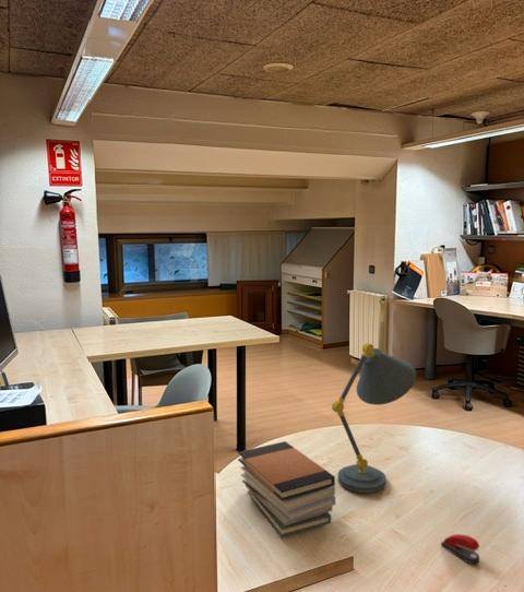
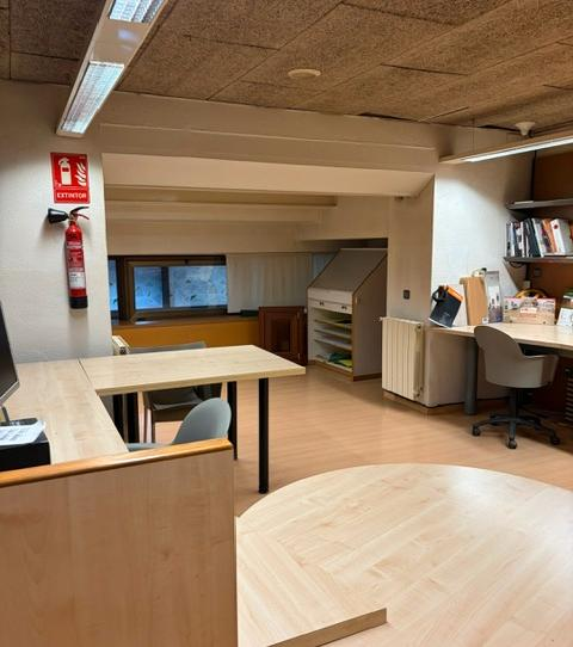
- stapler (461, 544)
- book stack (285, 485)
- desk lamp (369, 403)
